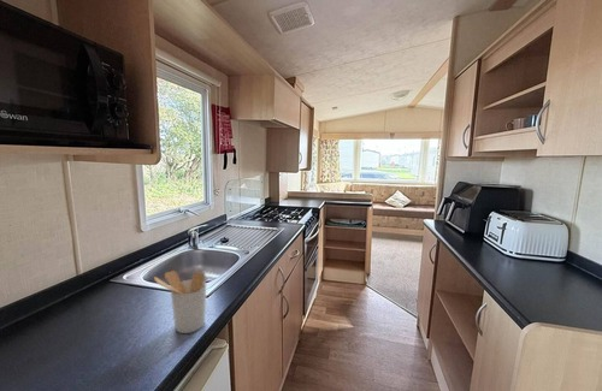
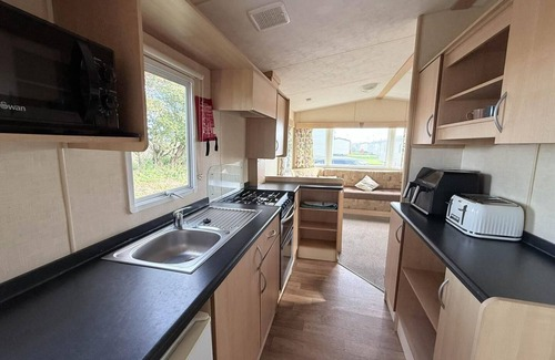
- utensil holder (181, 300)
